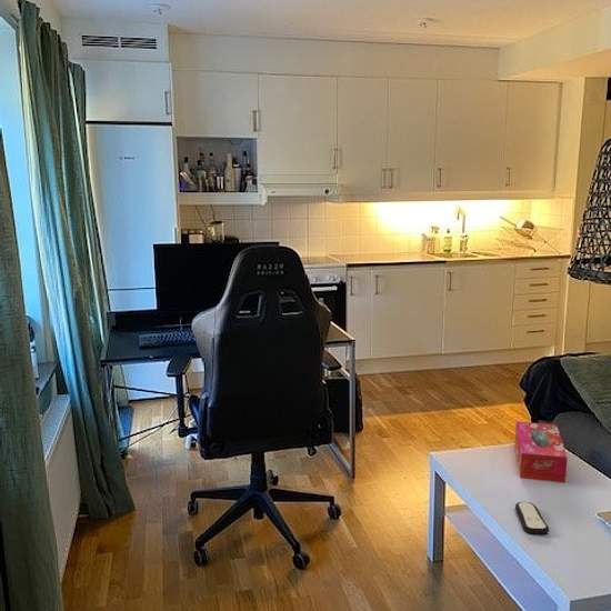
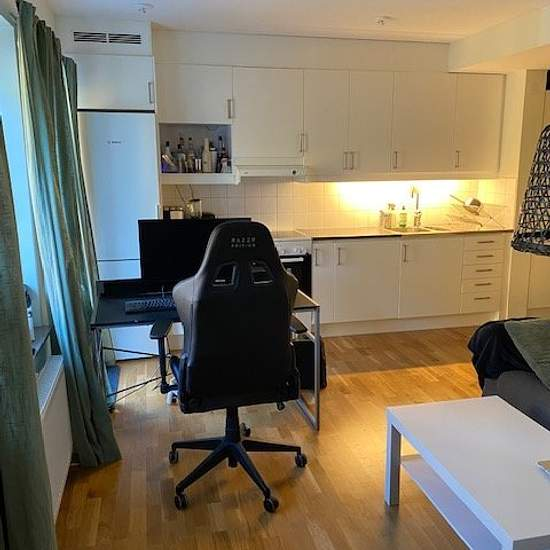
- remote control (530, 517)
- tissue box (539, 450)
